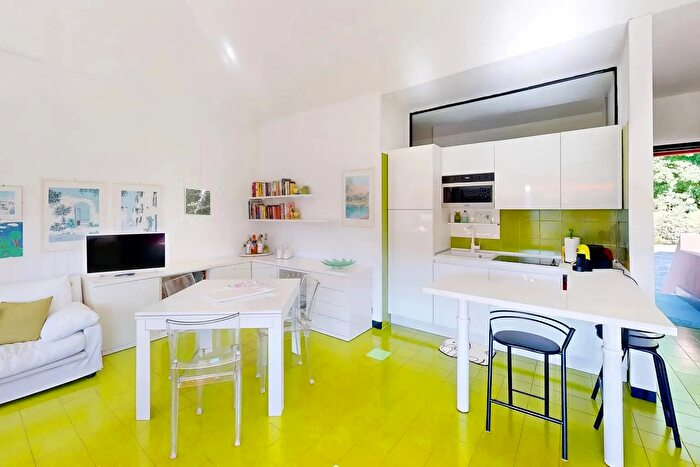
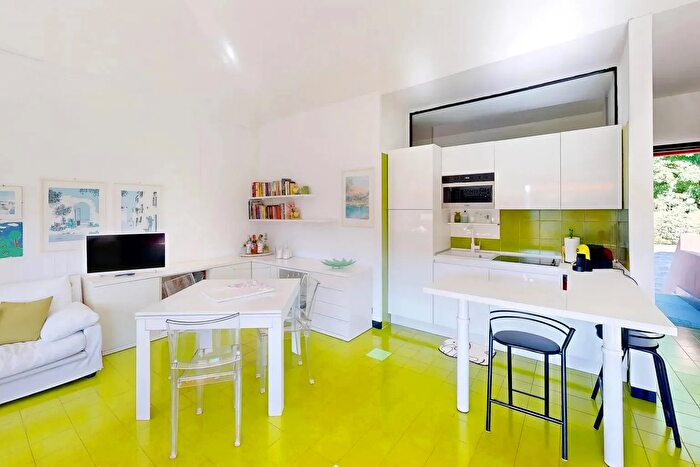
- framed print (197, 202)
